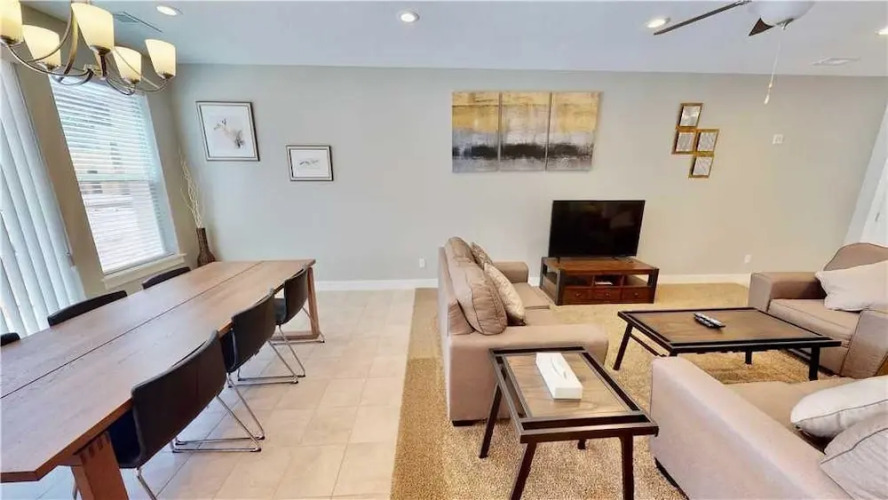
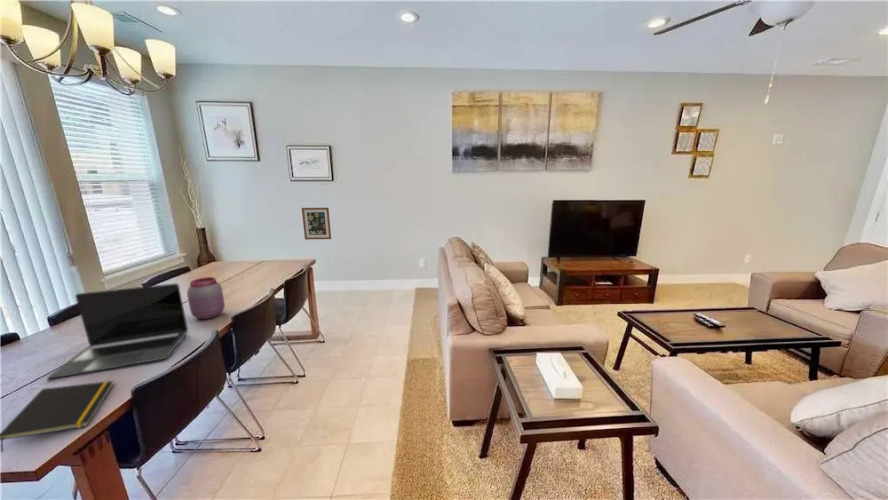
+ laptop (120, 326)
+ wall art (316, 223)
+ jar (206, 298)
+ notepad (63, 406)
